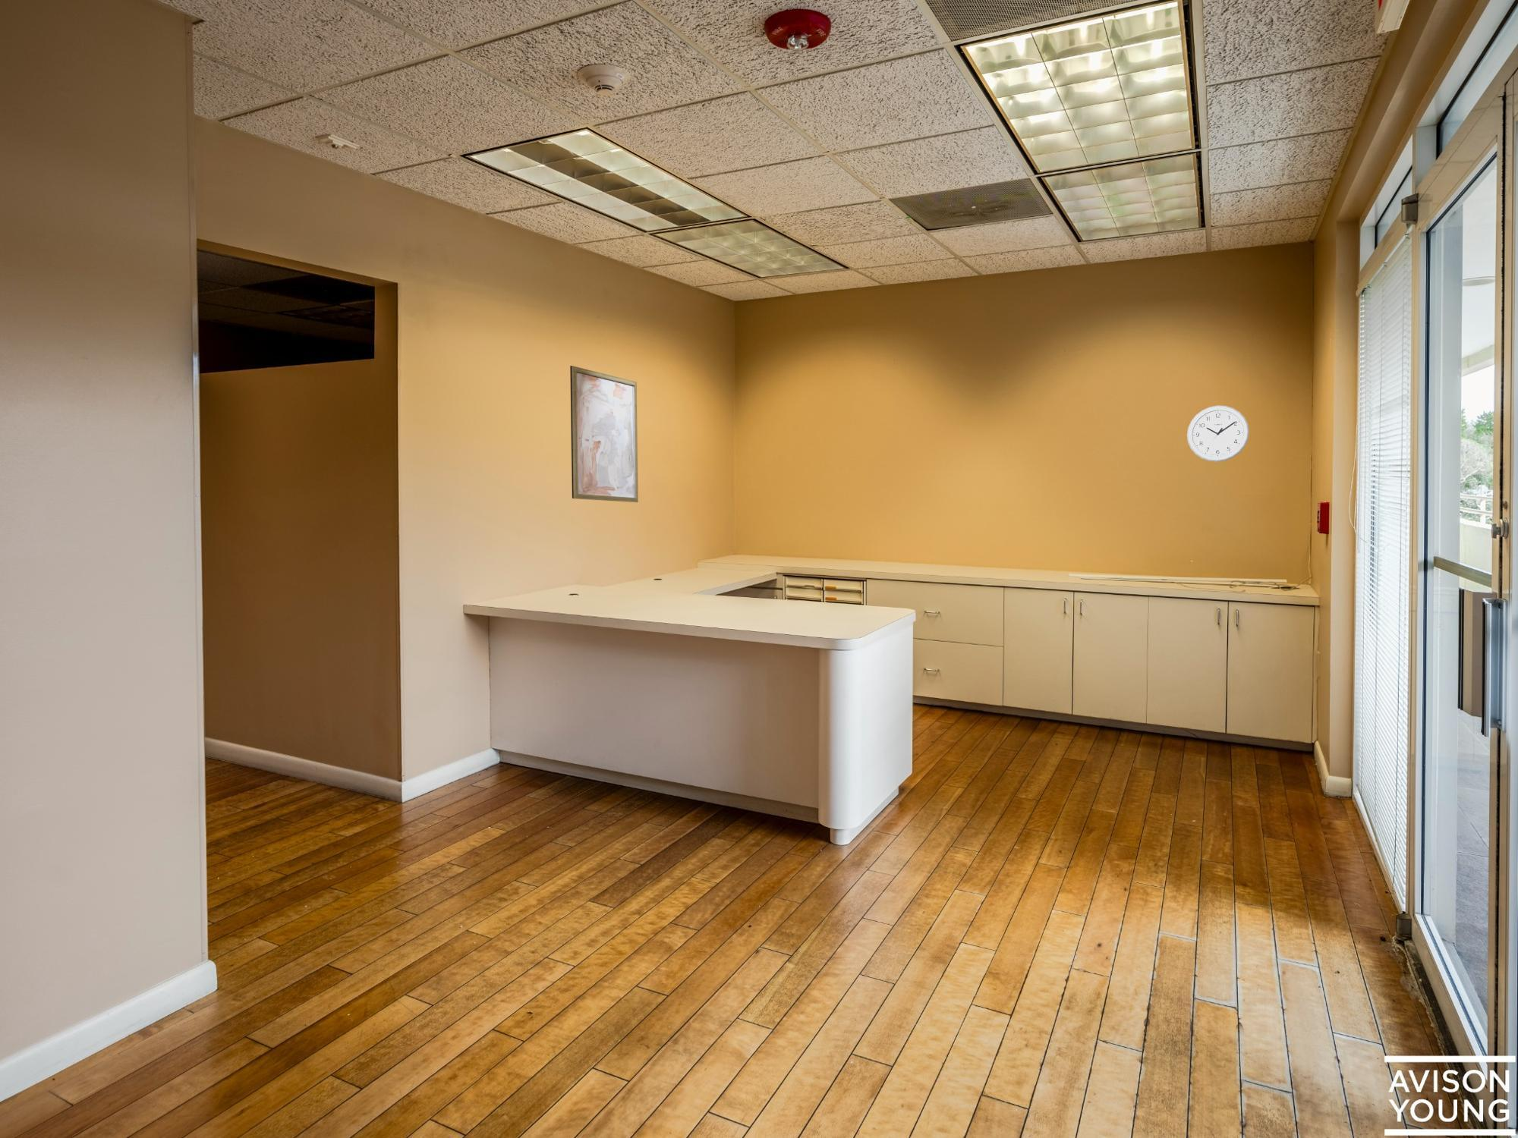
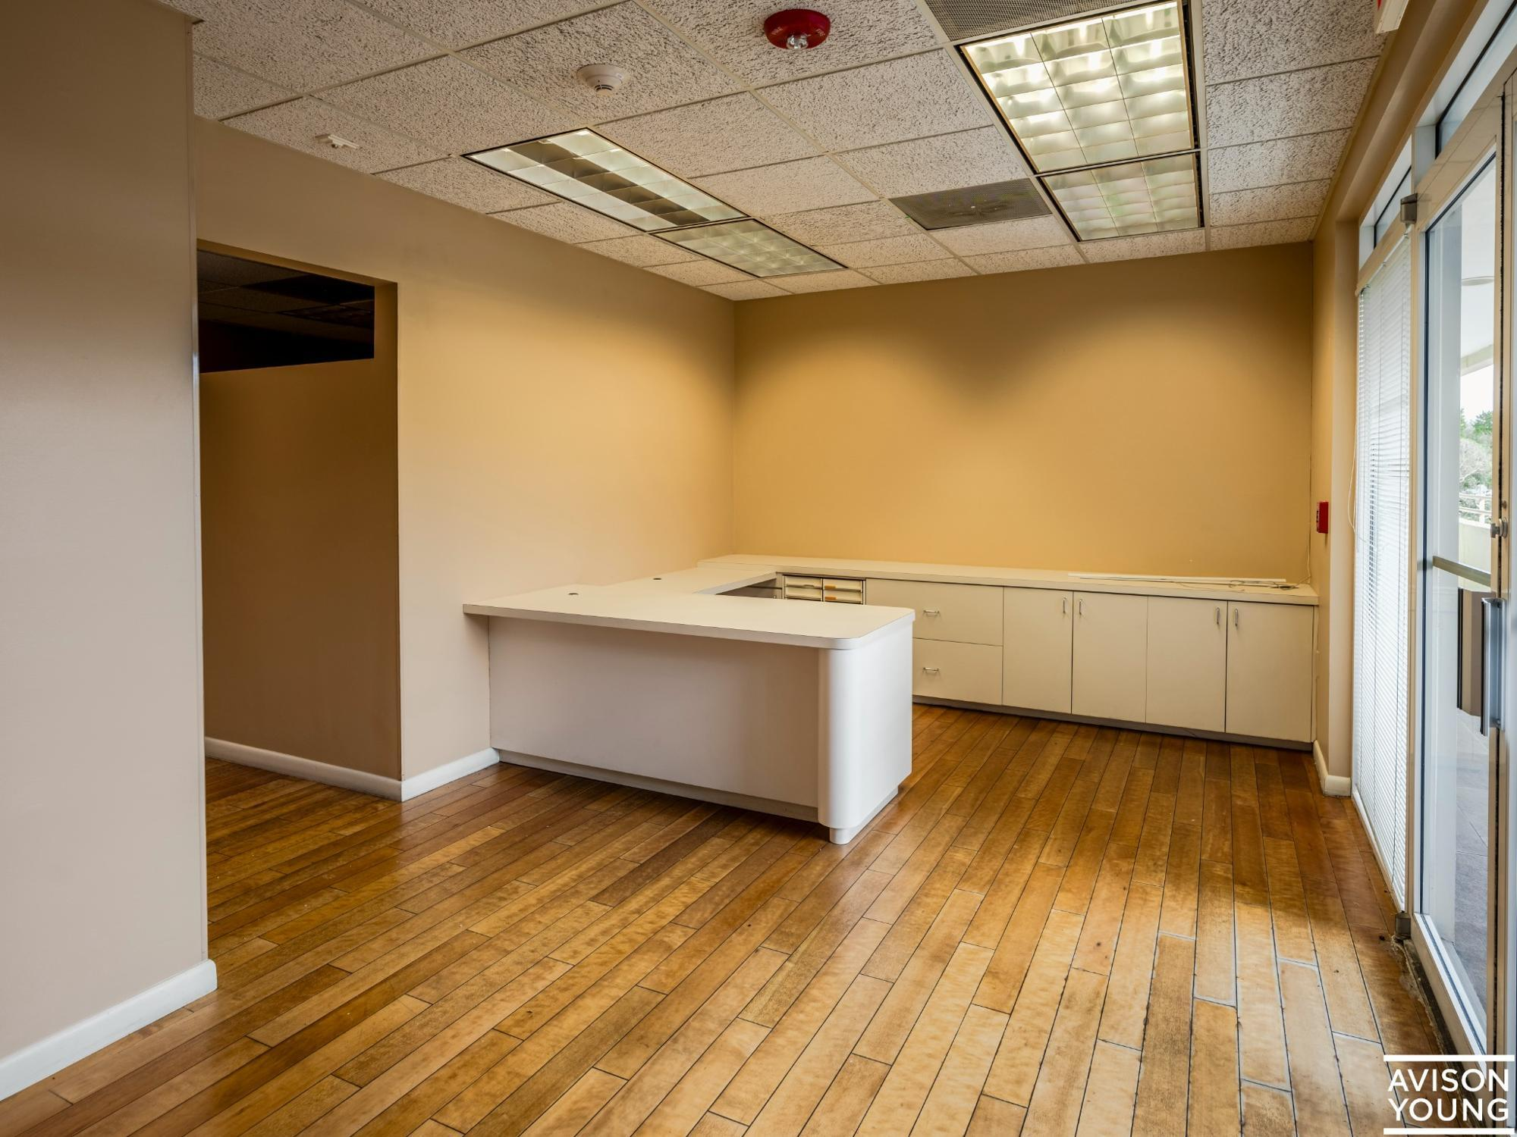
- wall clock (1218, 433)
- wall art (606, 438)
